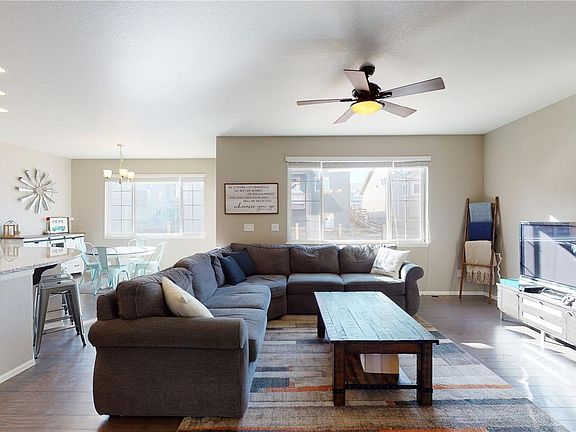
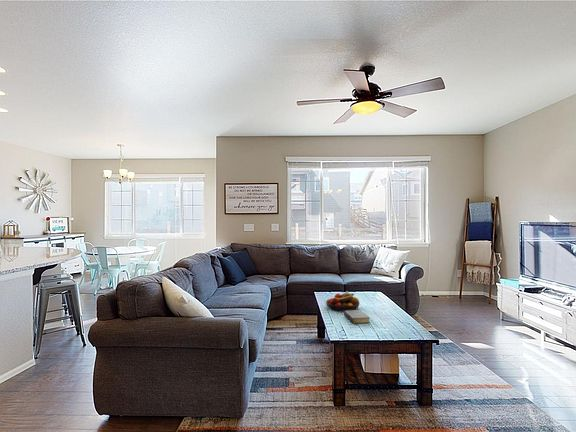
+ bible (357, 317)
+ fruit bowl (342, 300)
